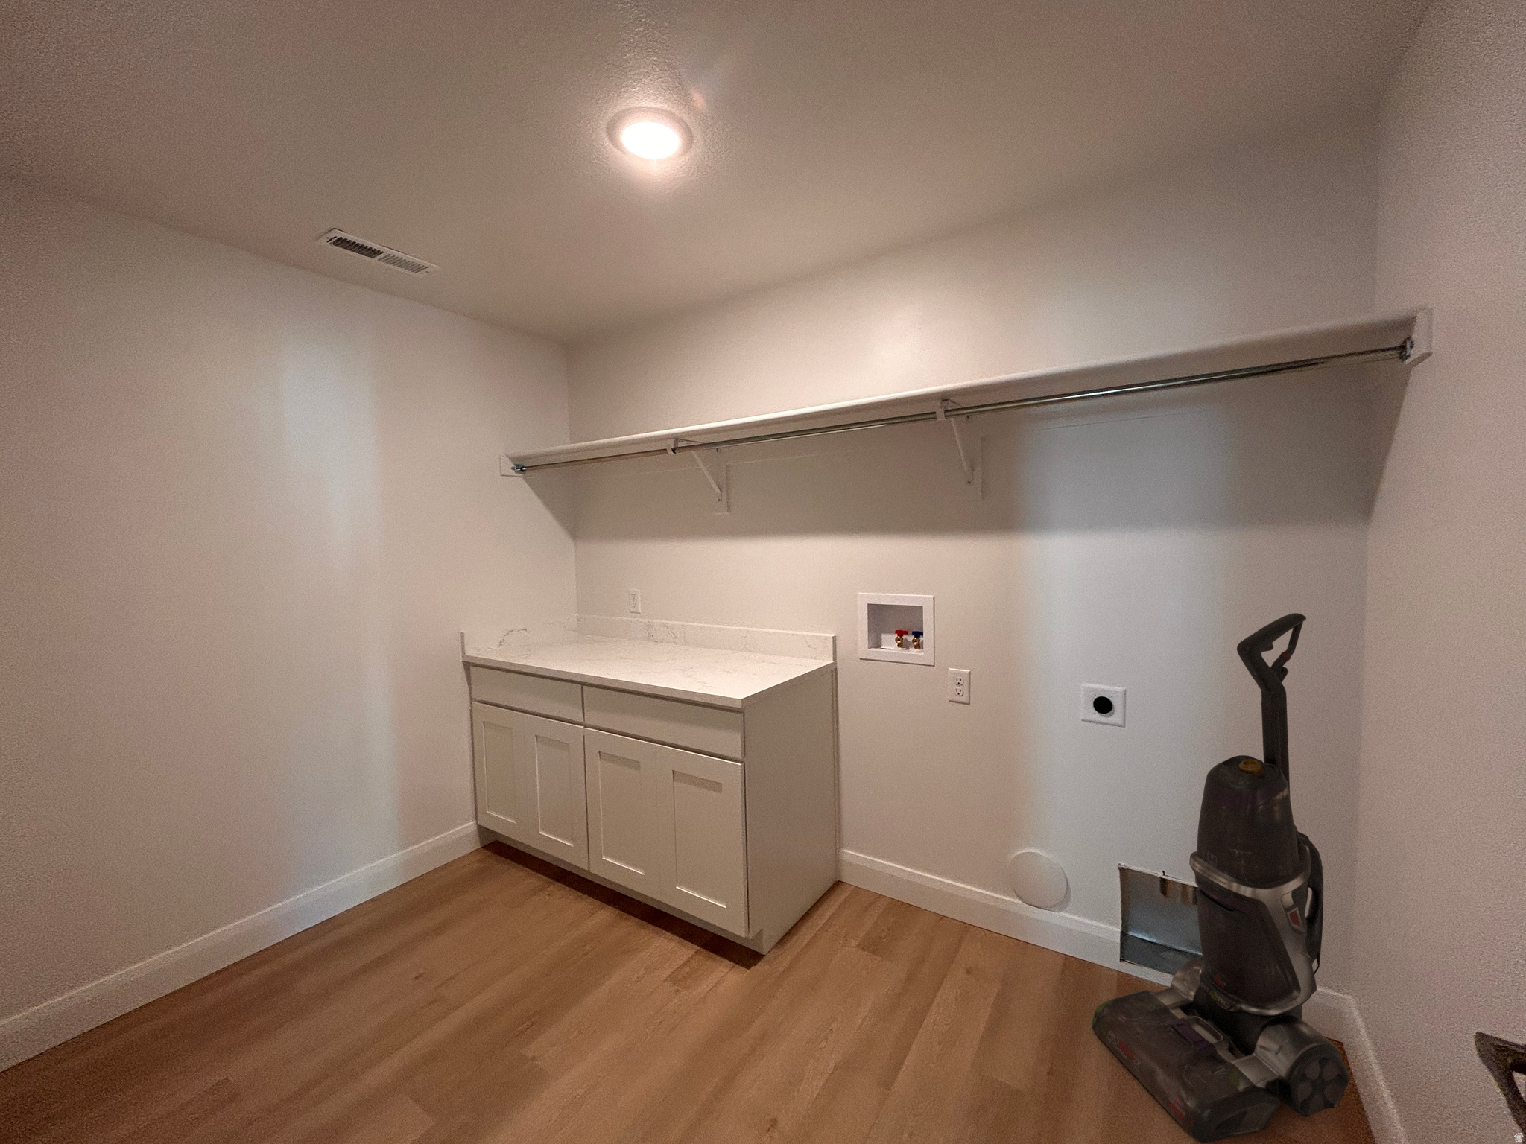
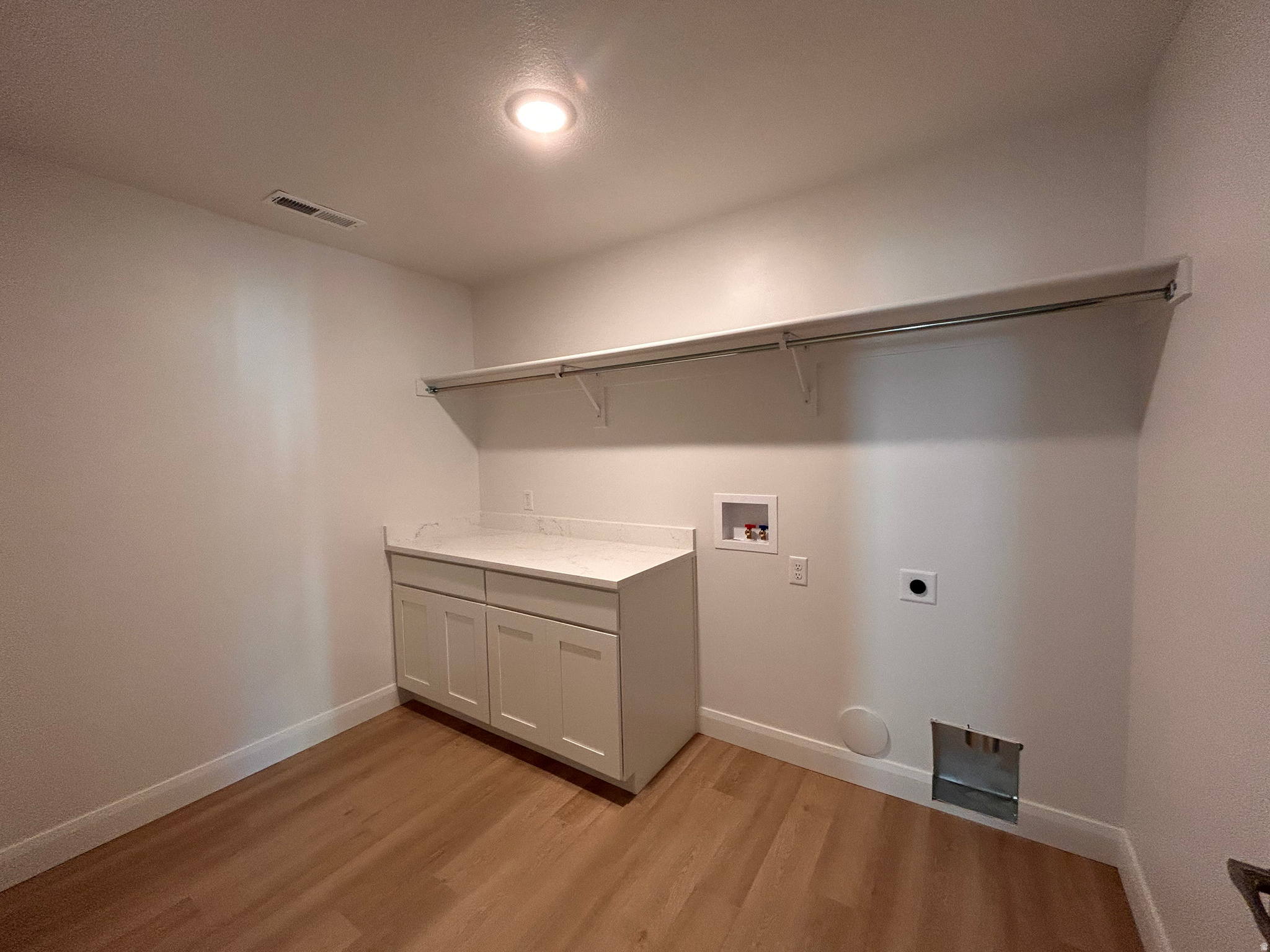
- vacuum cleaner (1214, 844)
